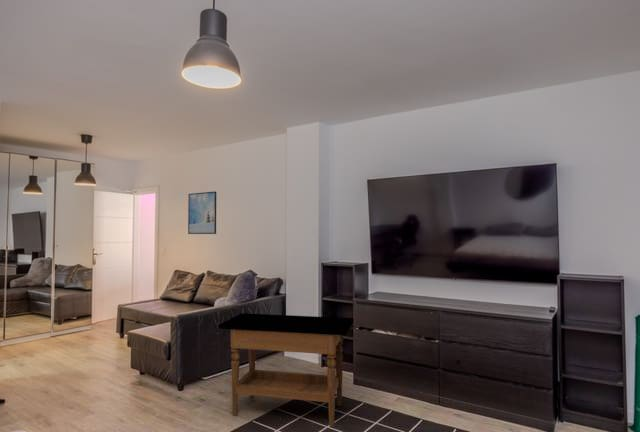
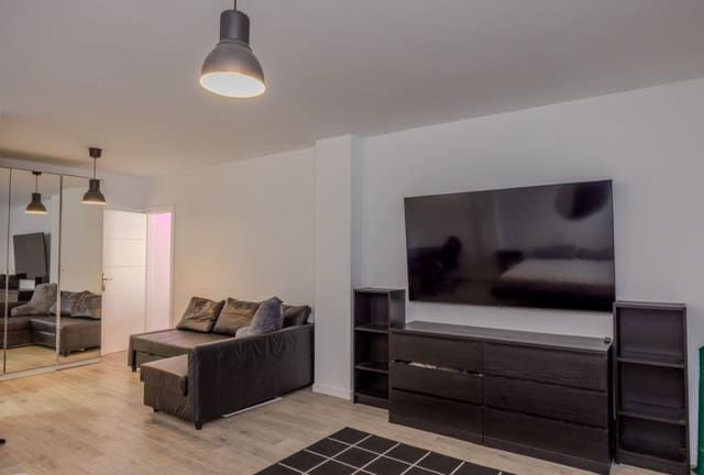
- side table (288, 372)
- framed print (201, 213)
